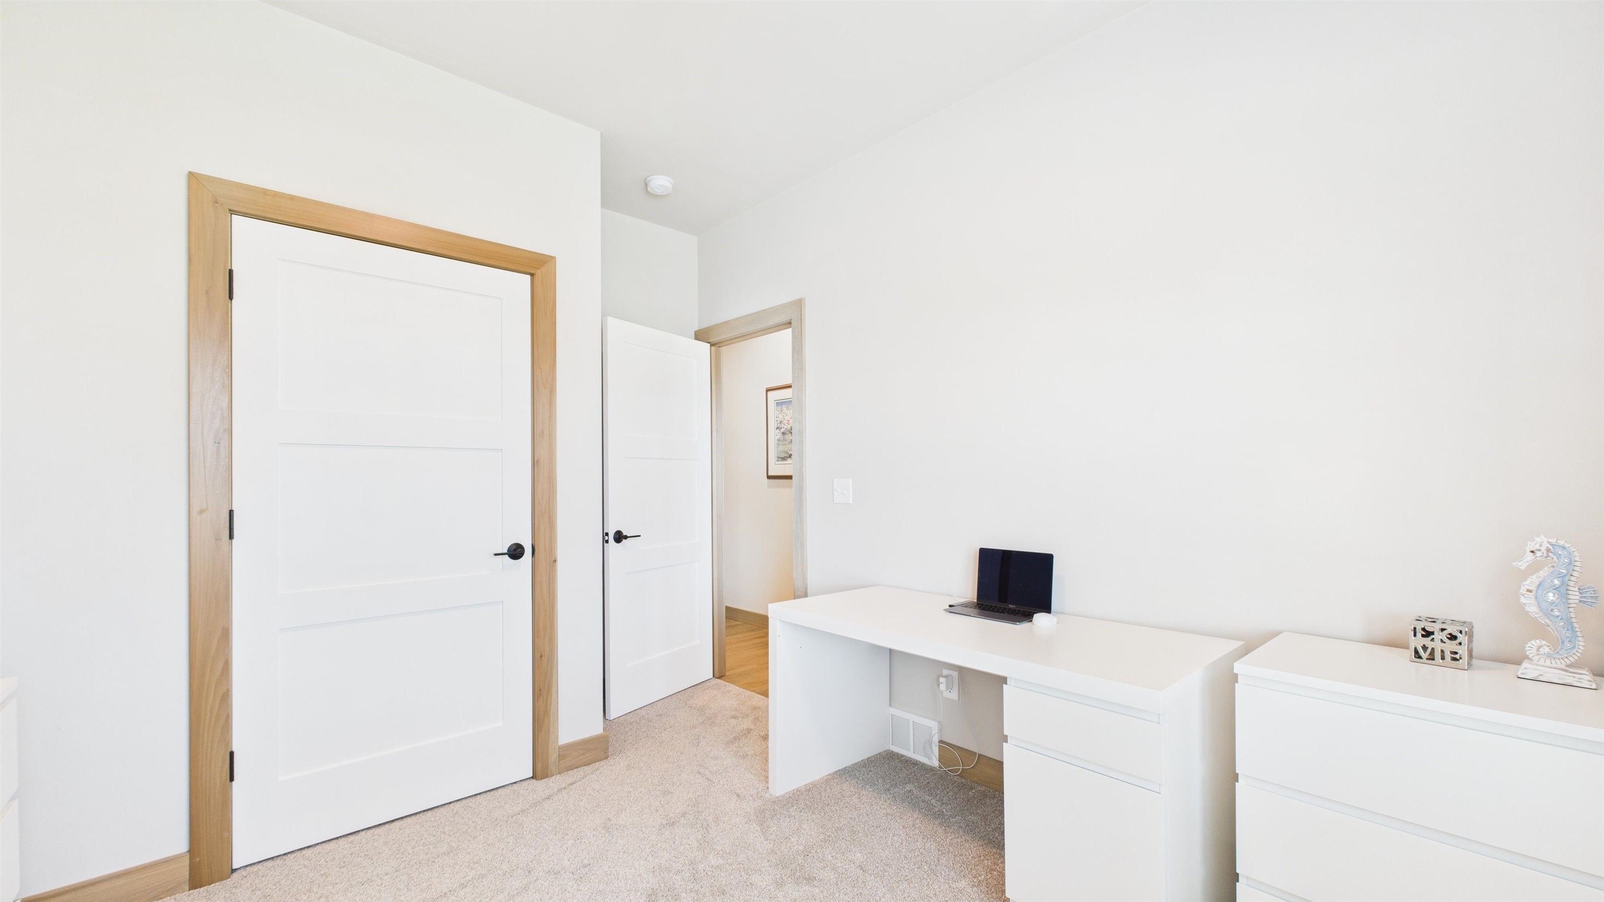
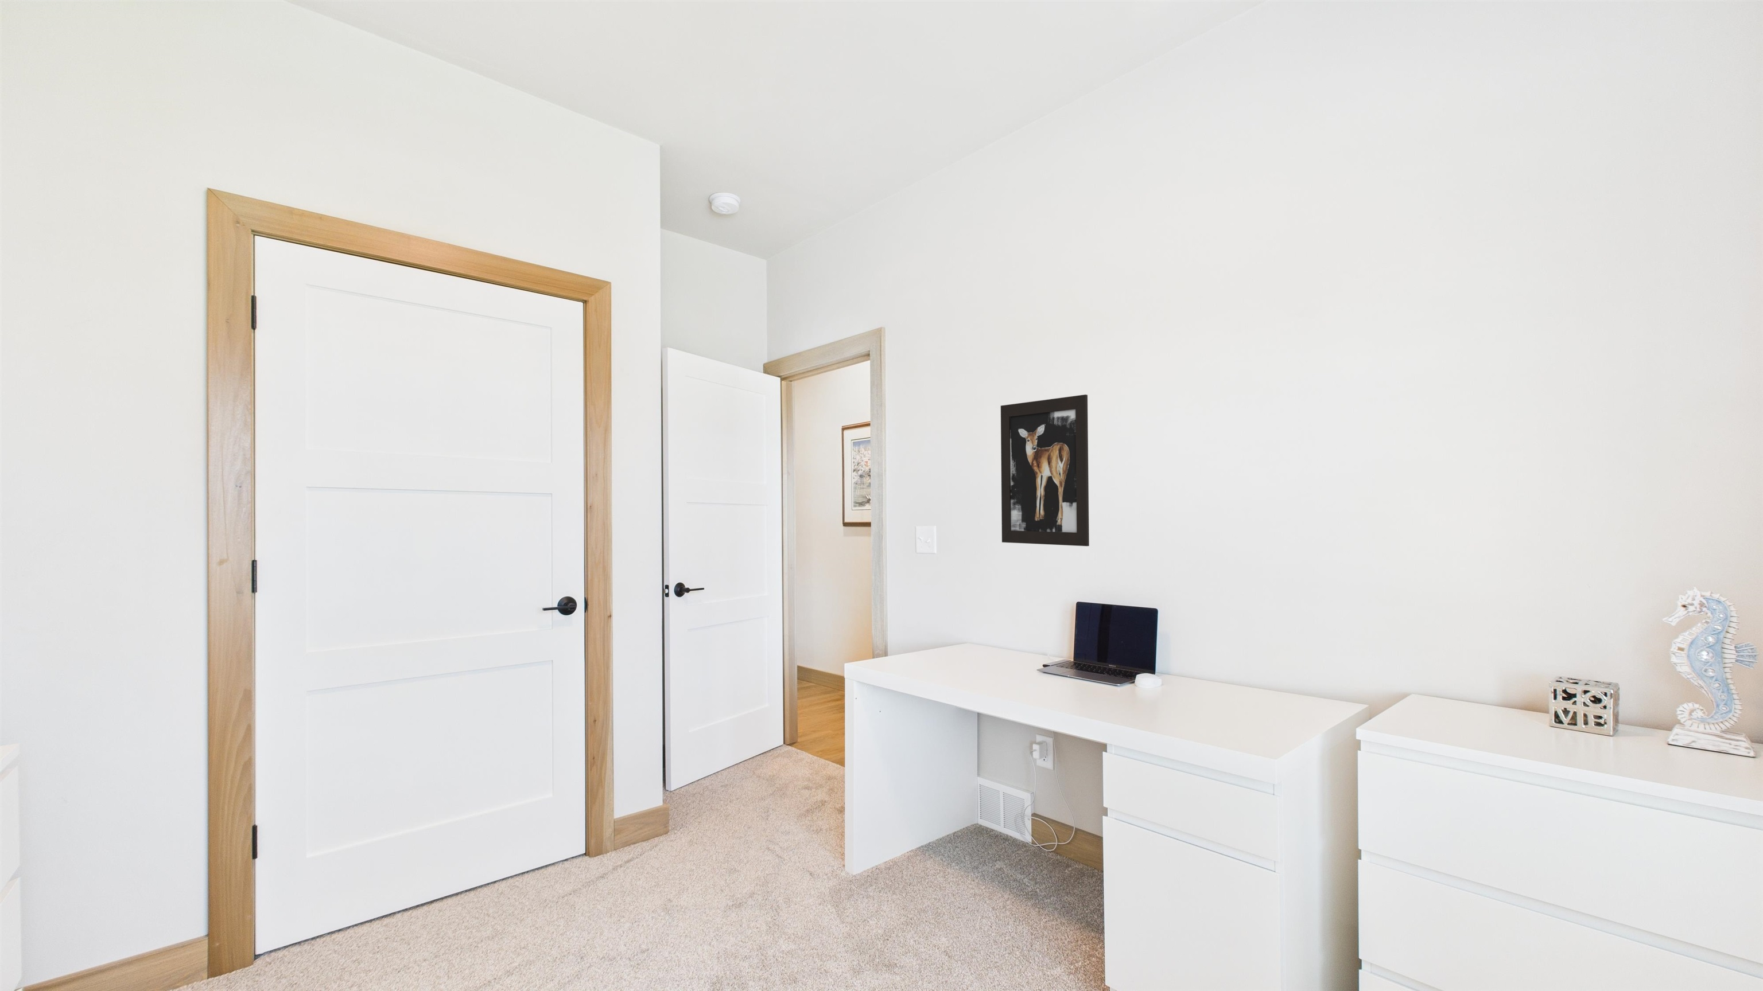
+ wall art (1043, 472)
